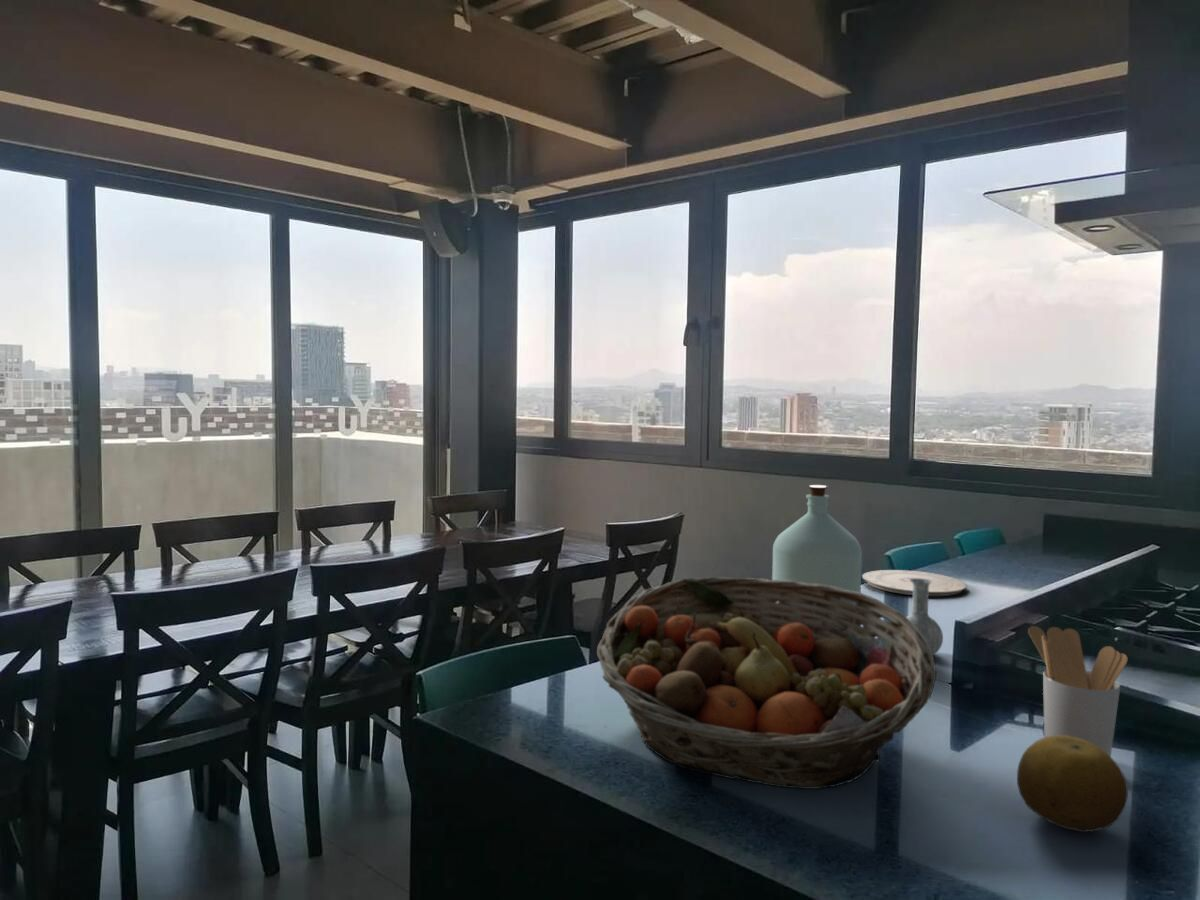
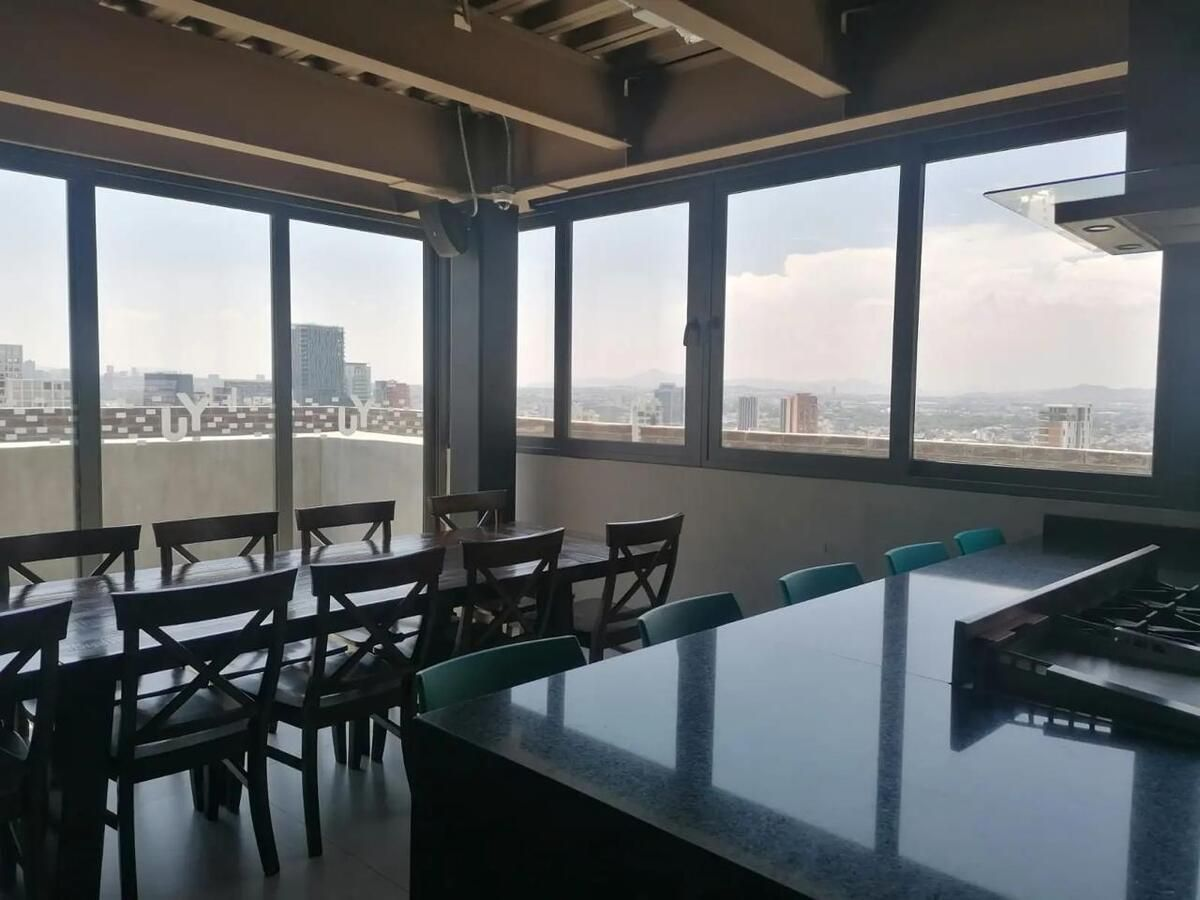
- plate (912, 583)
- utensil holder (1069, 693)
- fruit basket (757, 671)
- fruit (1070, 782)
- bottle (858, 570)
